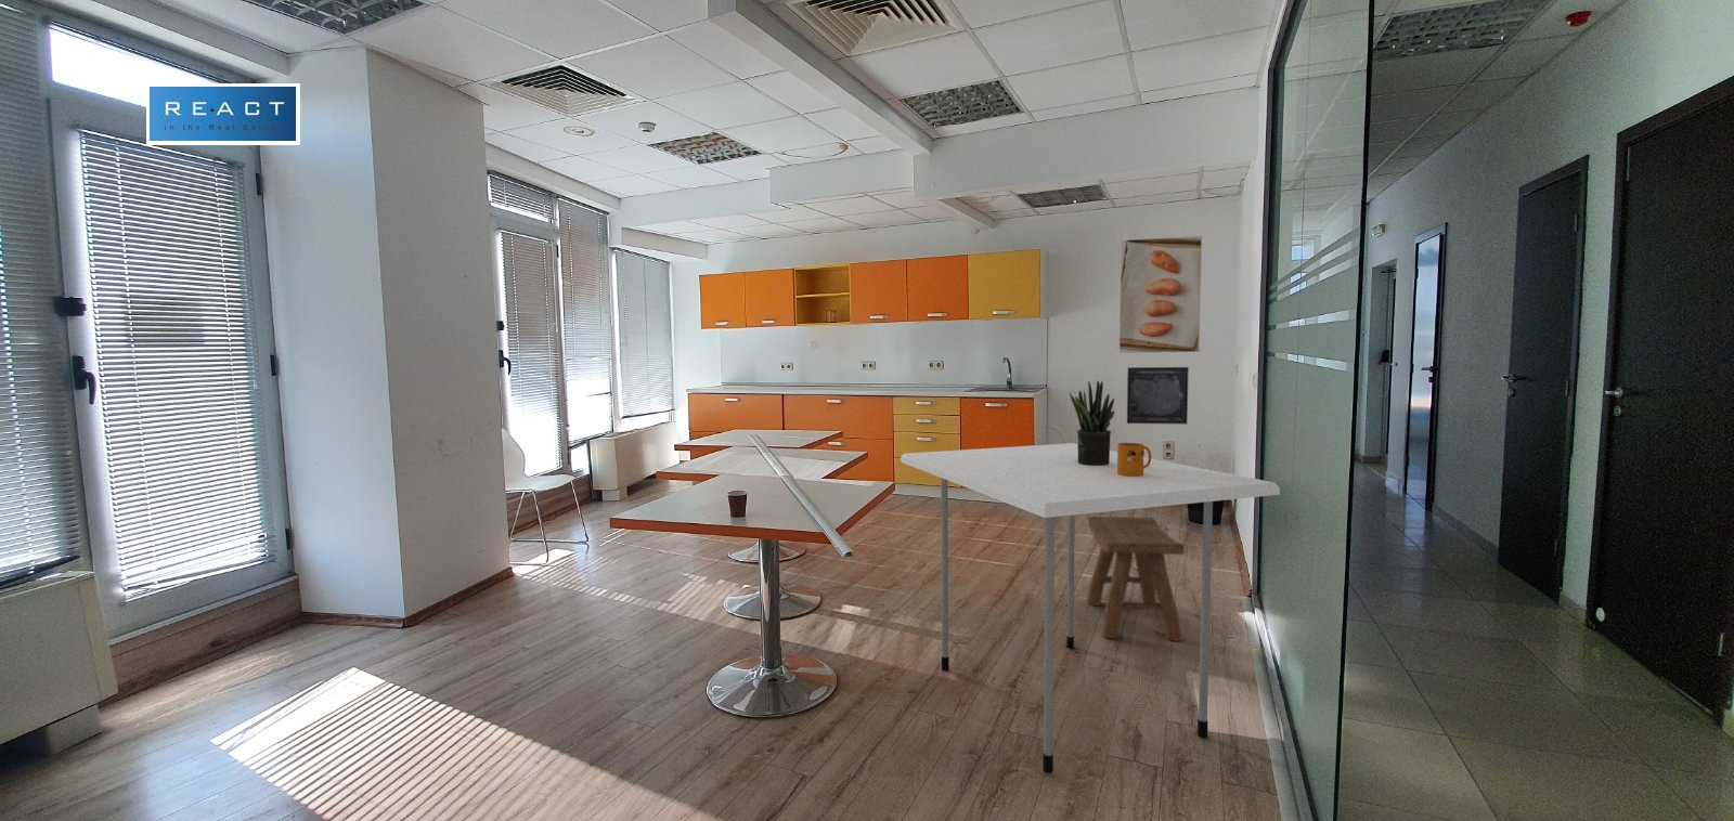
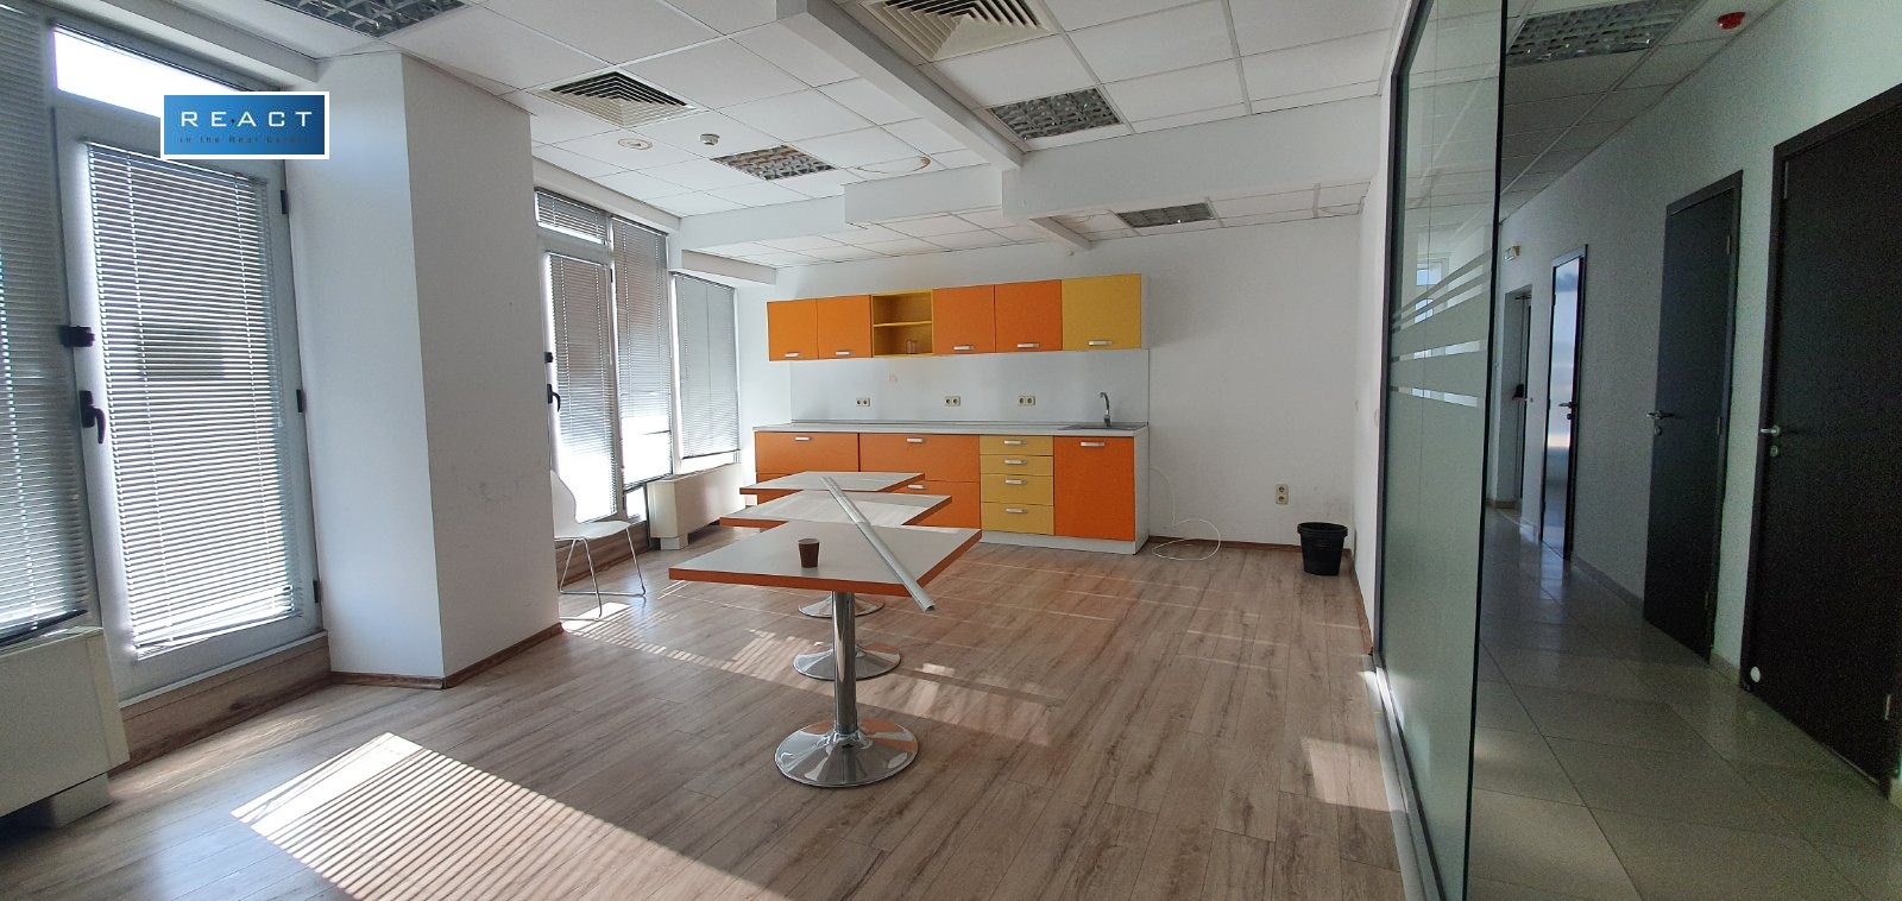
- stool (1131, 576)
- mug (1135, 459)
- wall art (1157, 396)
- dining table (1067, 585)
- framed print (1159, 296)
- potted plant (1090, 421)
